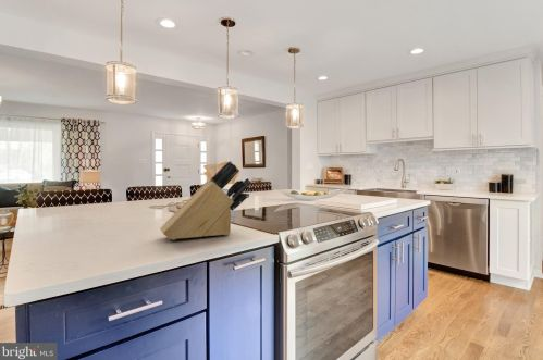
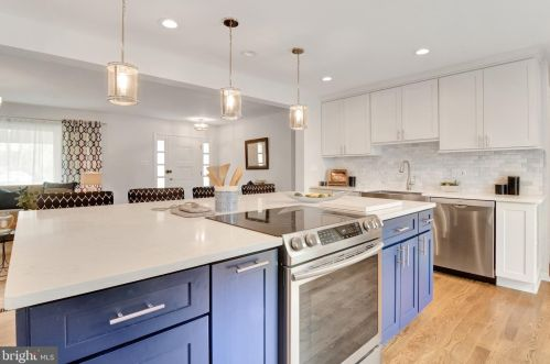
- knife block (207, 197)
